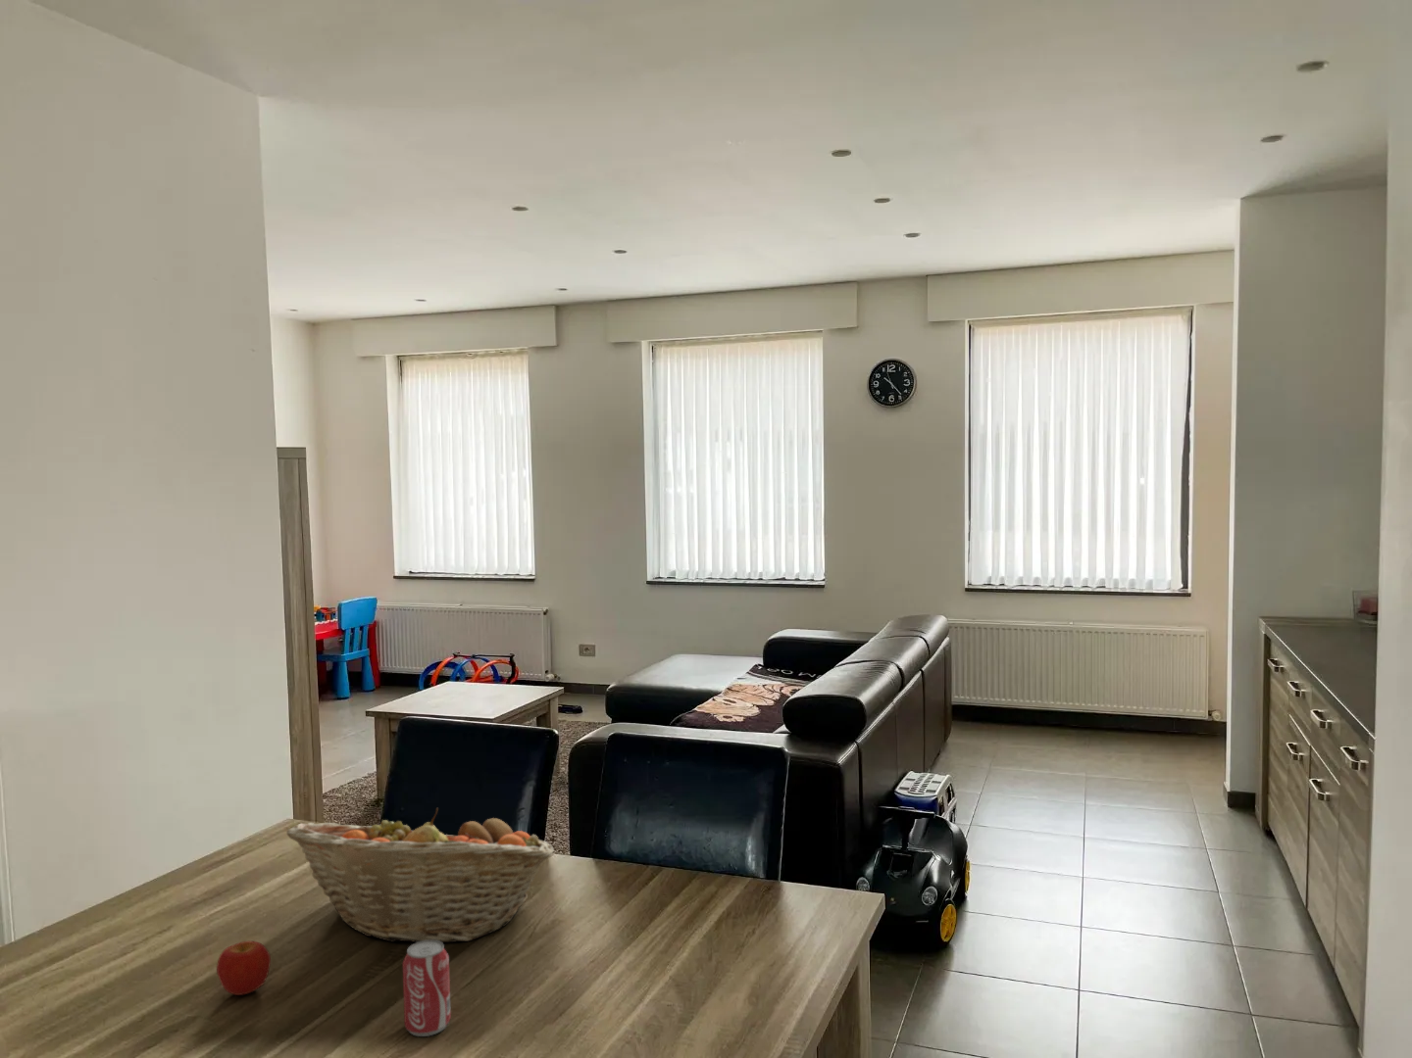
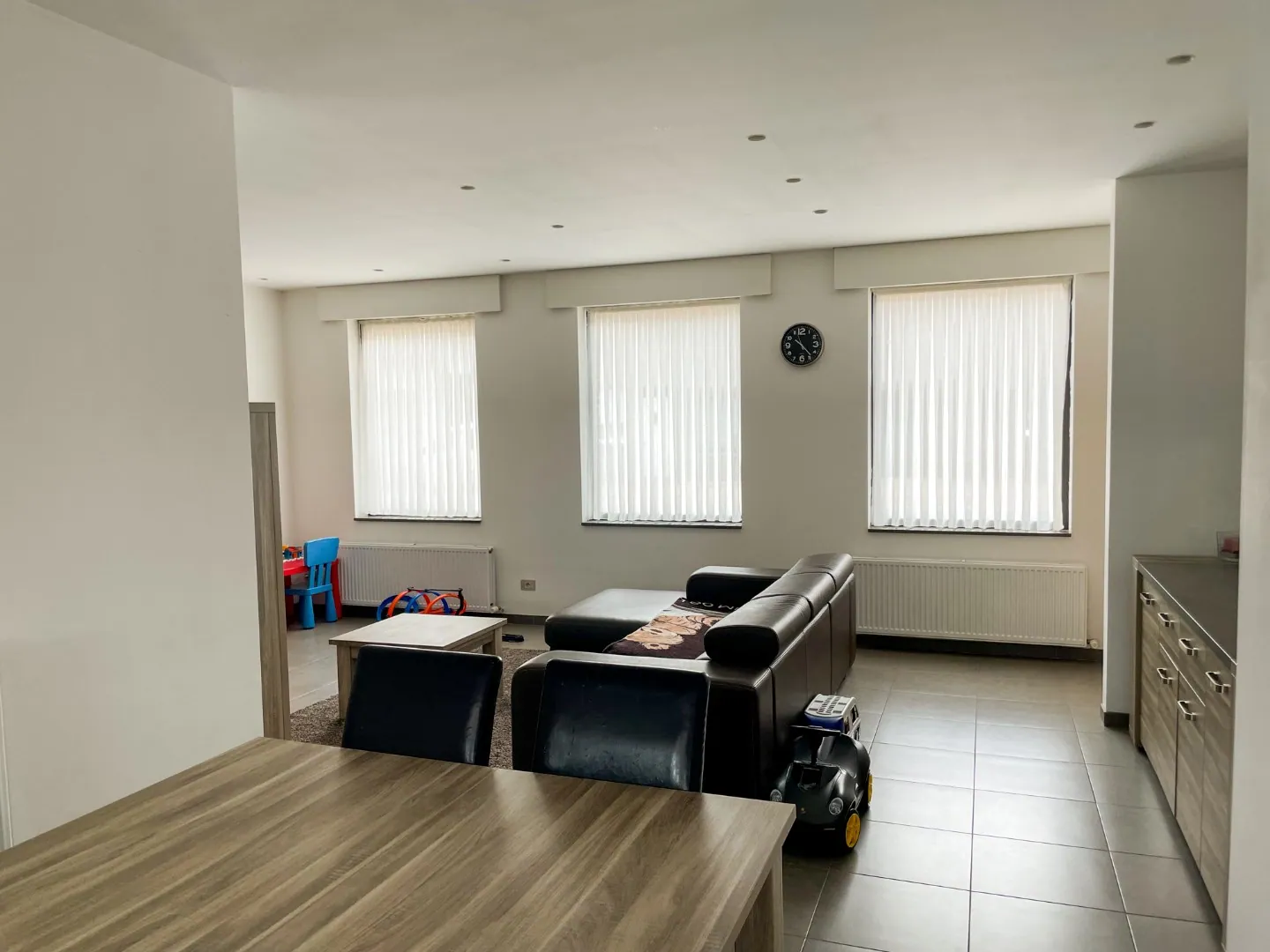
- apple (243, 967)
- beverage can (427, 987)
- fruit basket (421, 860)
